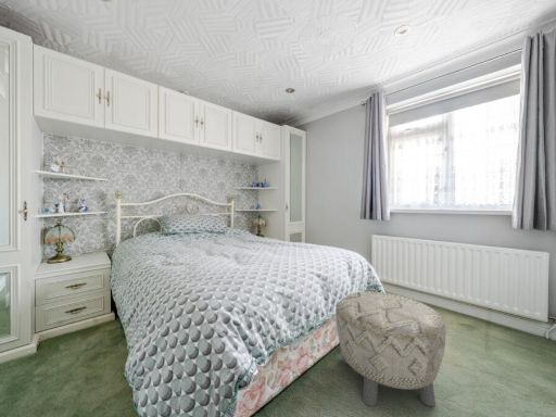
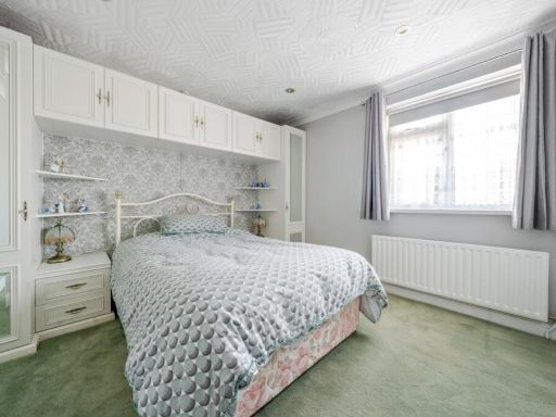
- ottoman (386, 341)
